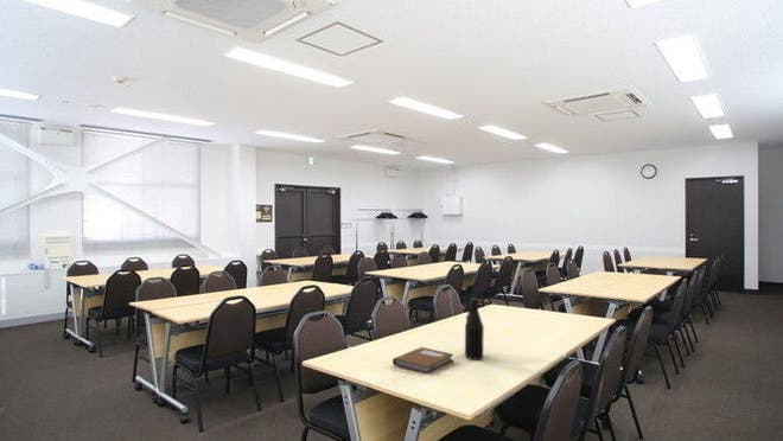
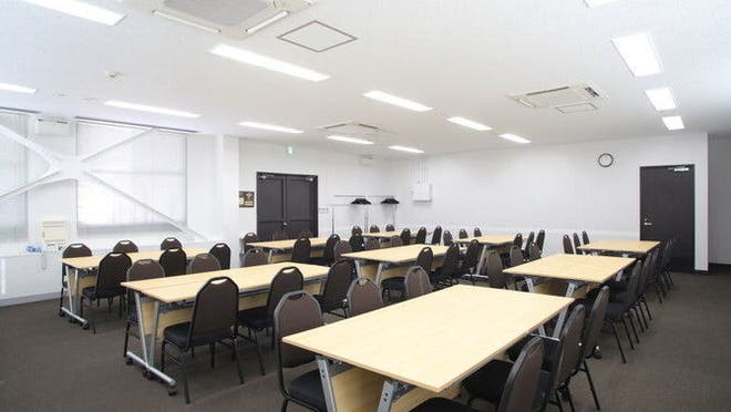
- notebook (424, 358)
- bottle (473, 327)
